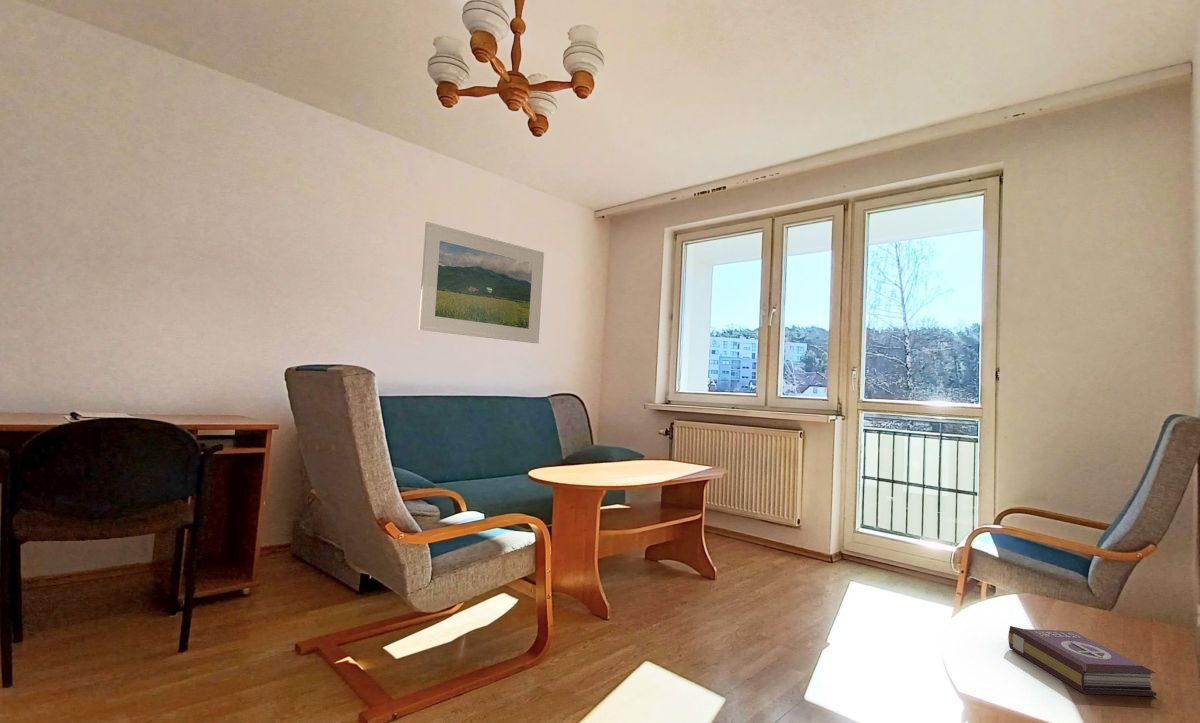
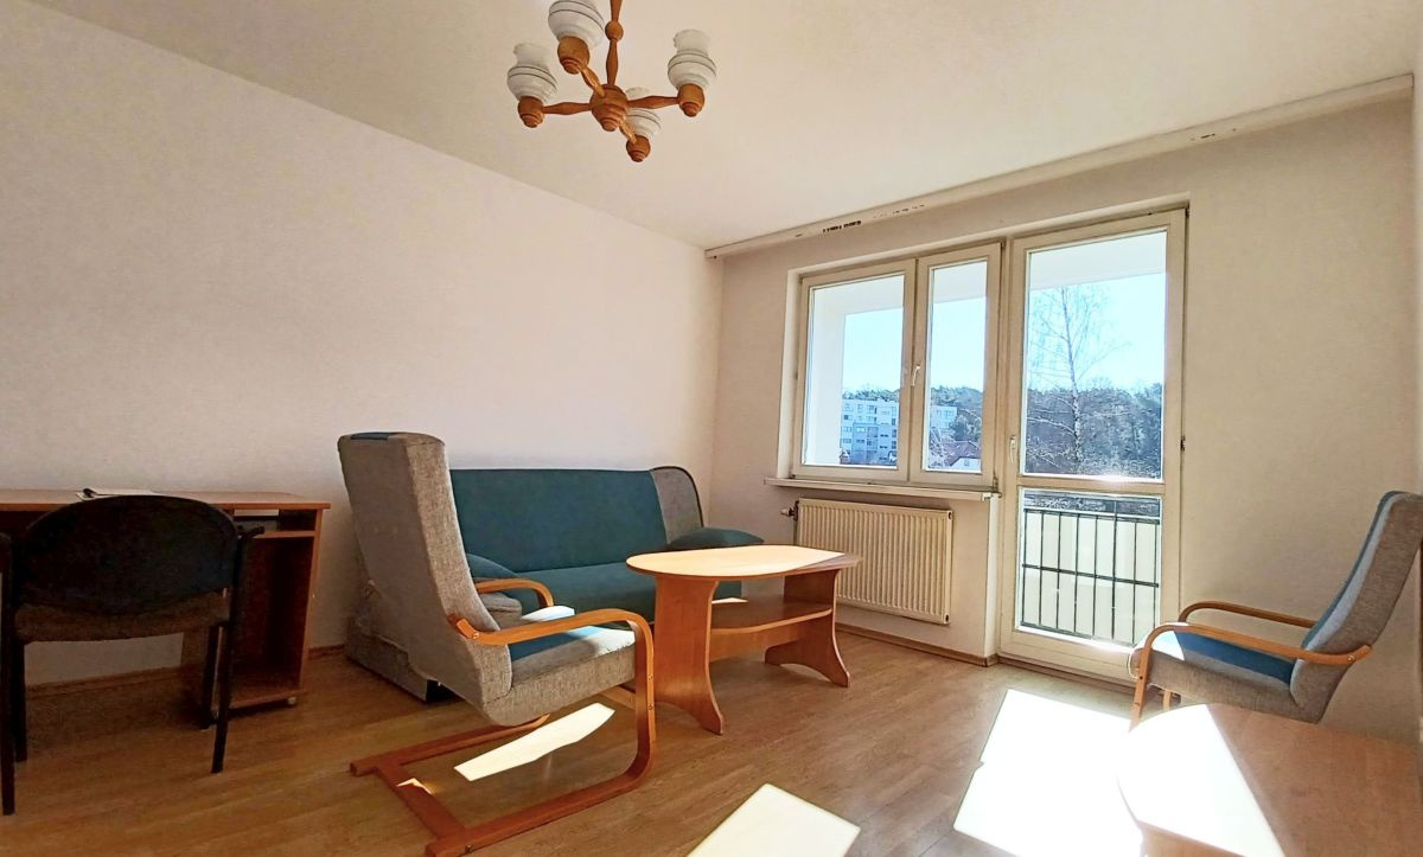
- book (1076, 657)
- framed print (486, 287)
